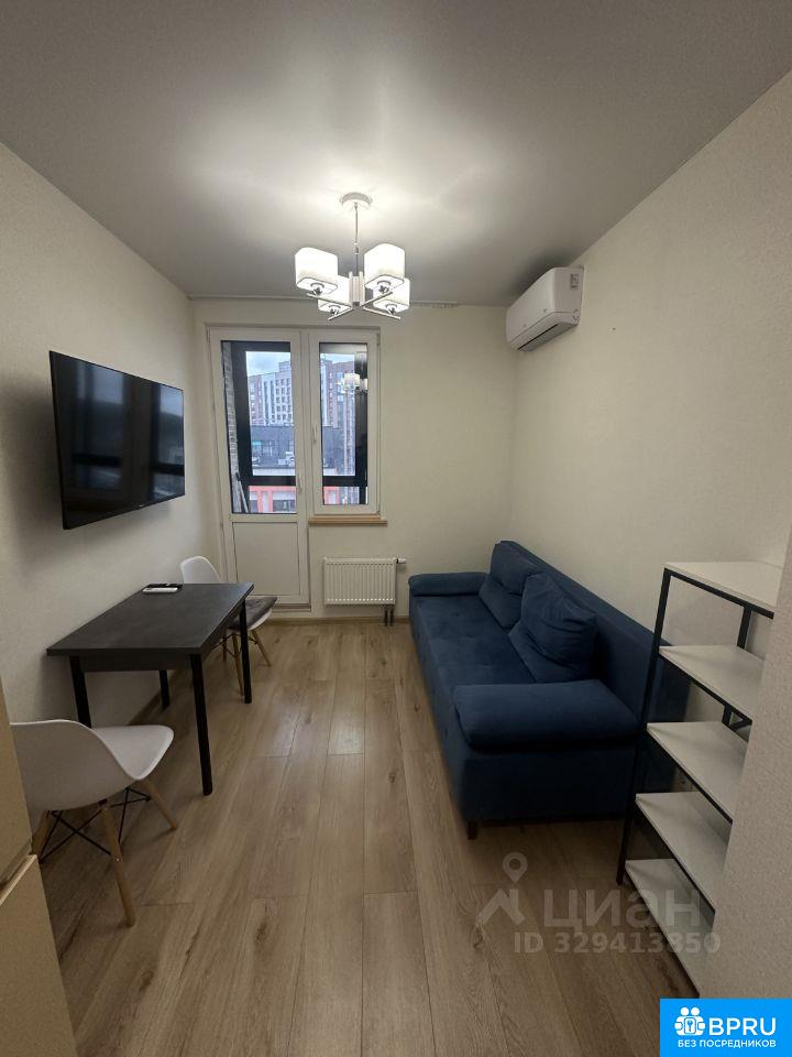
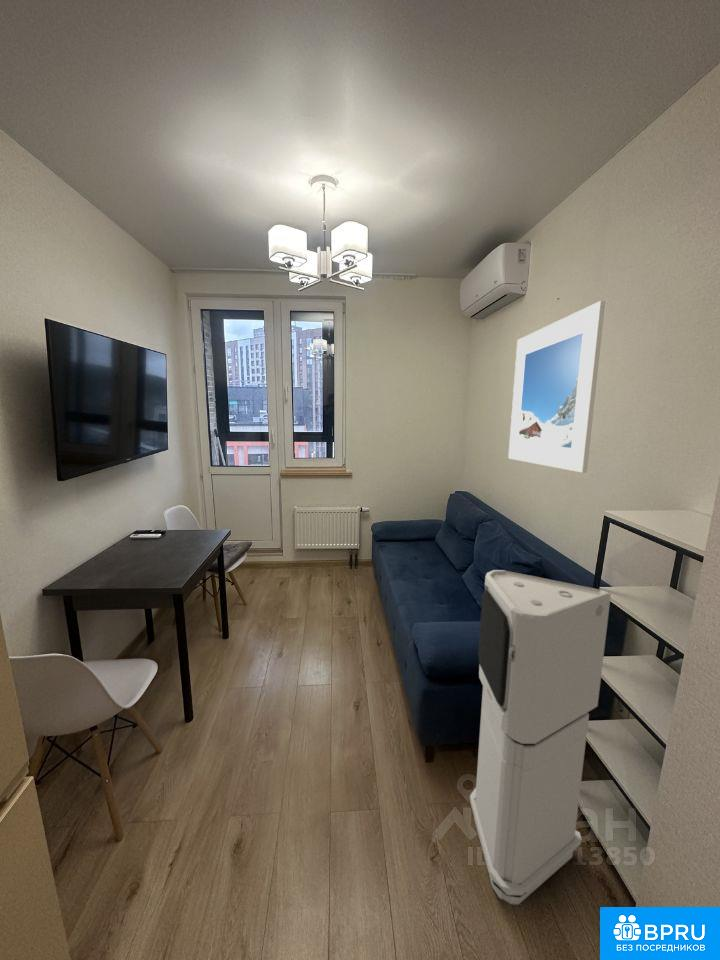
+ air purifier (538, 728)
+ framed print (546, 396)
